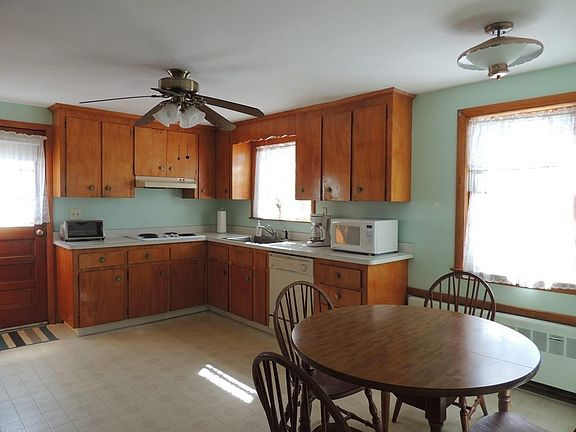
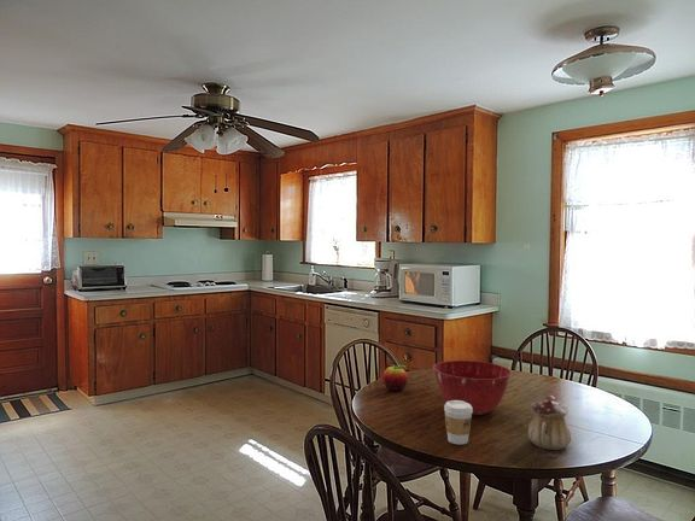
+ coffee cup (457, 421)
+ mixing bowl (471, 388)
+ teapot (548, 420)
+ fruit (395, 376)
